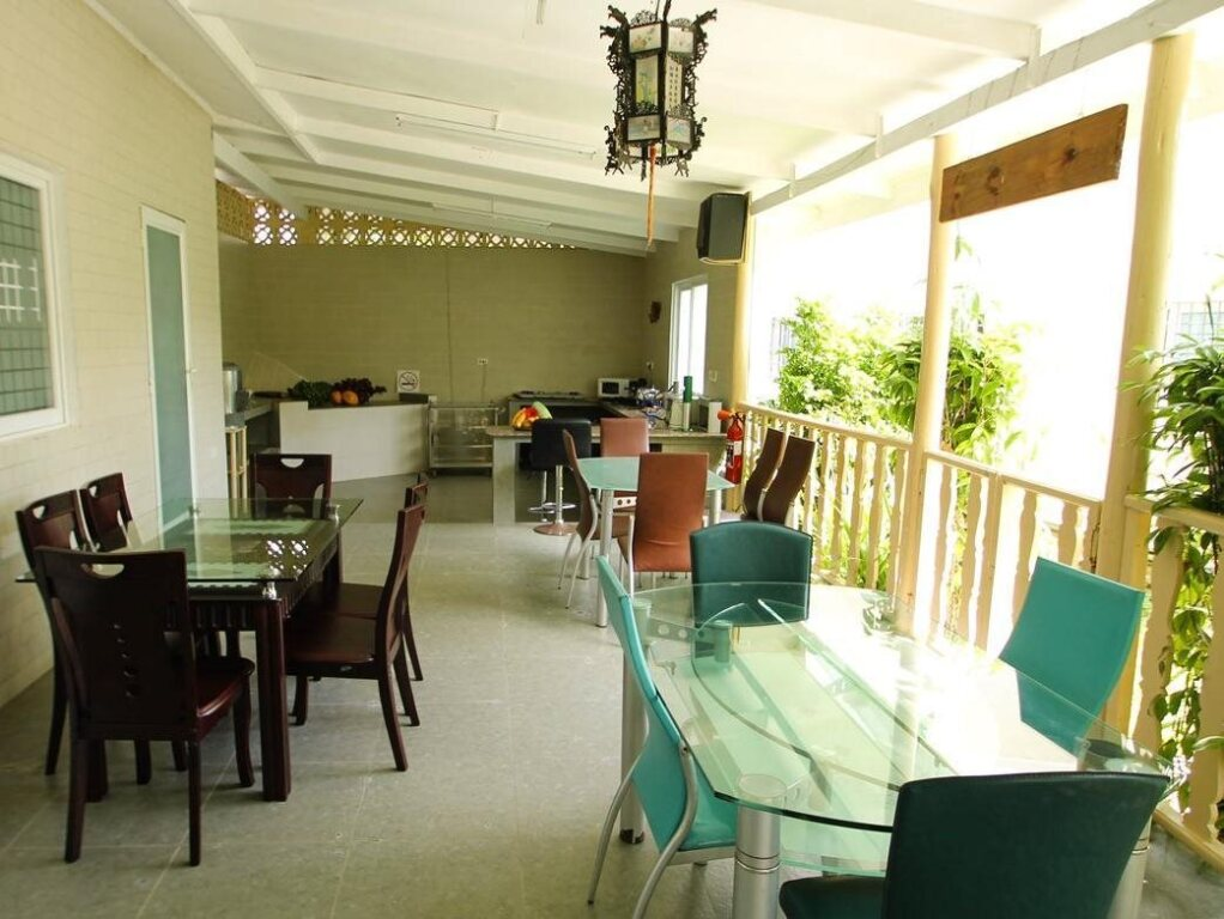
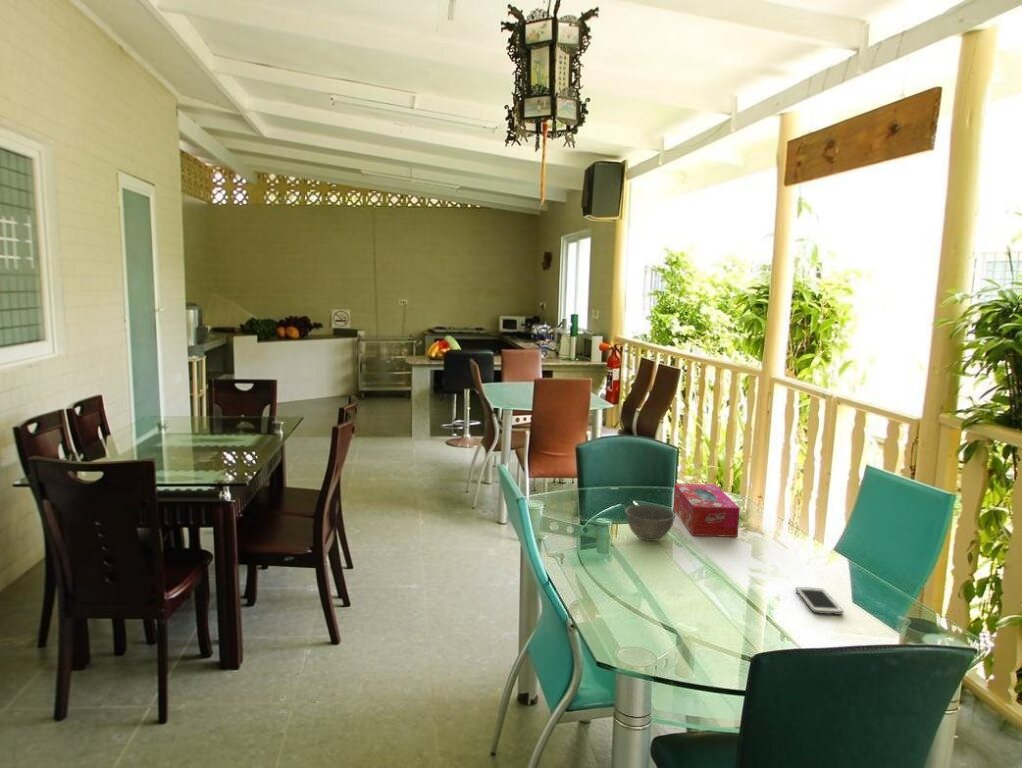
+ cell phone (818, 600)
+ tissue box (704, 508)
+ bowl (649, 525)
